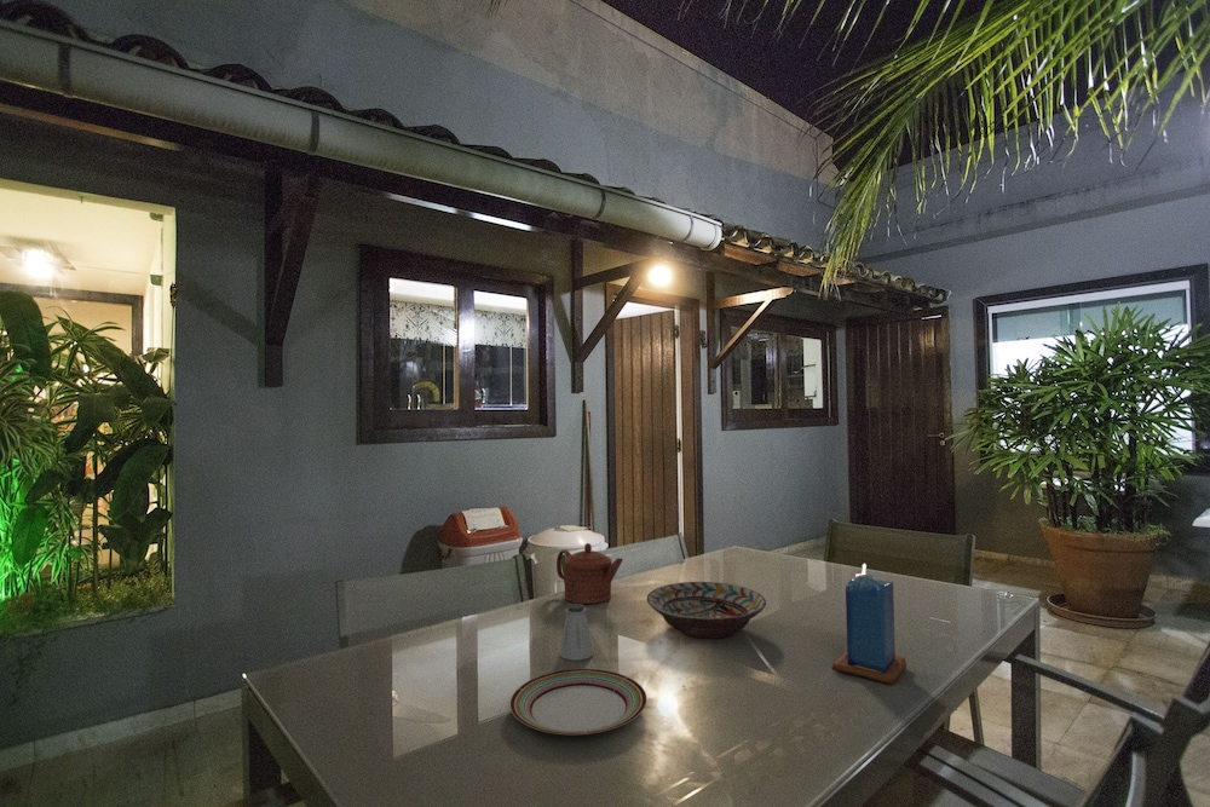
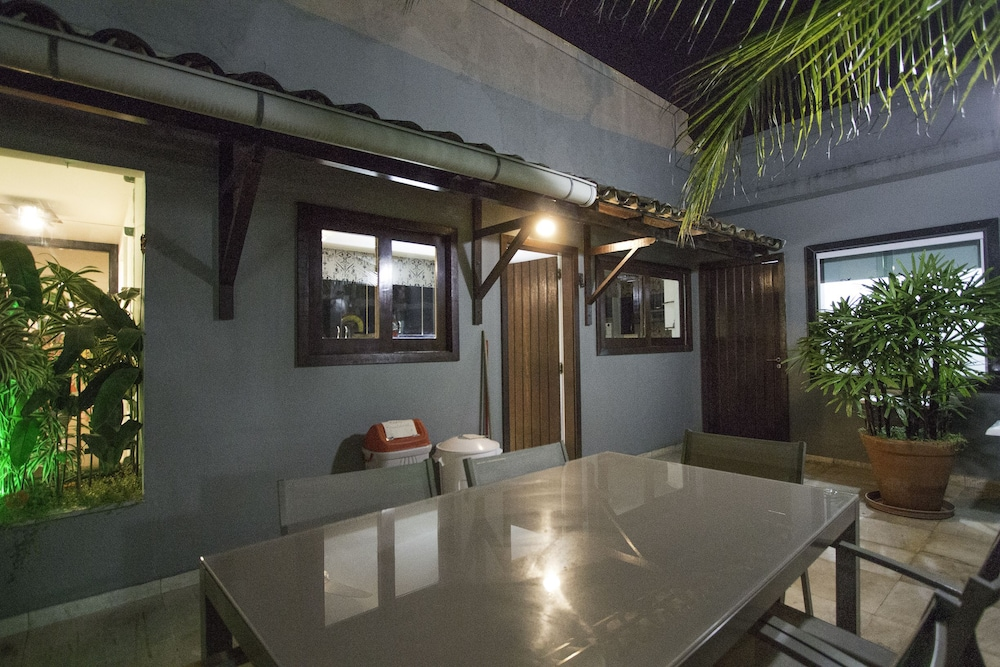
- decorative bowl (705, 612)
- saltshaker (576, 629)
- teapot (588, 570)
- plate (578, 703)
- candle (868, 617)
